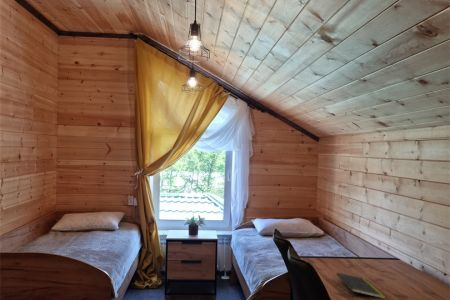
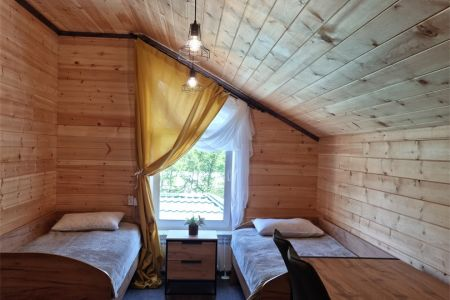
- notepad (359, 284)
